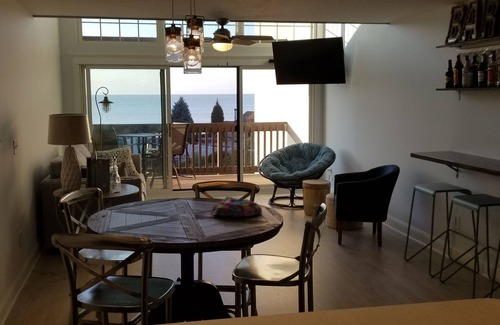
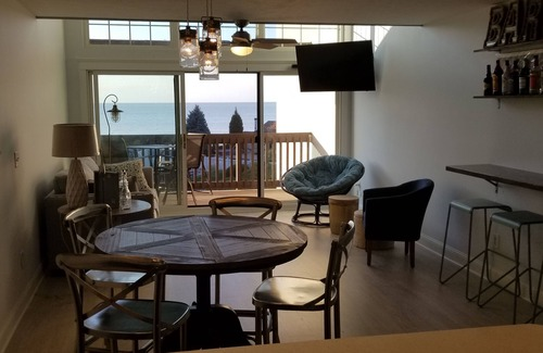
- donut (236, 205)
